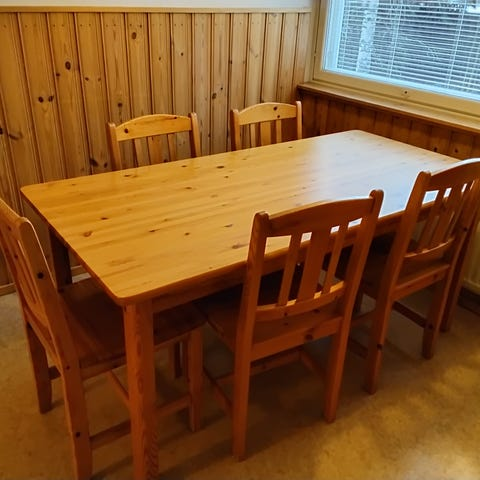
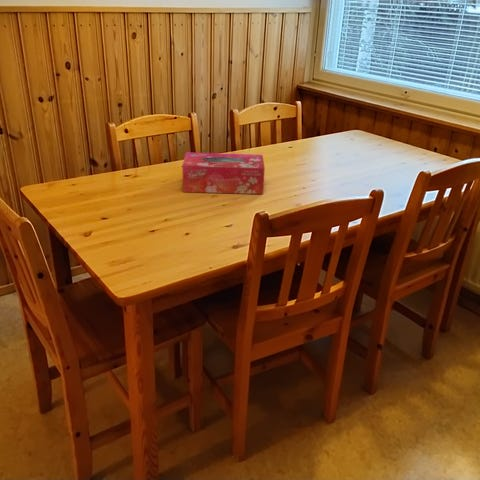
+ tissue box (223, 172)
